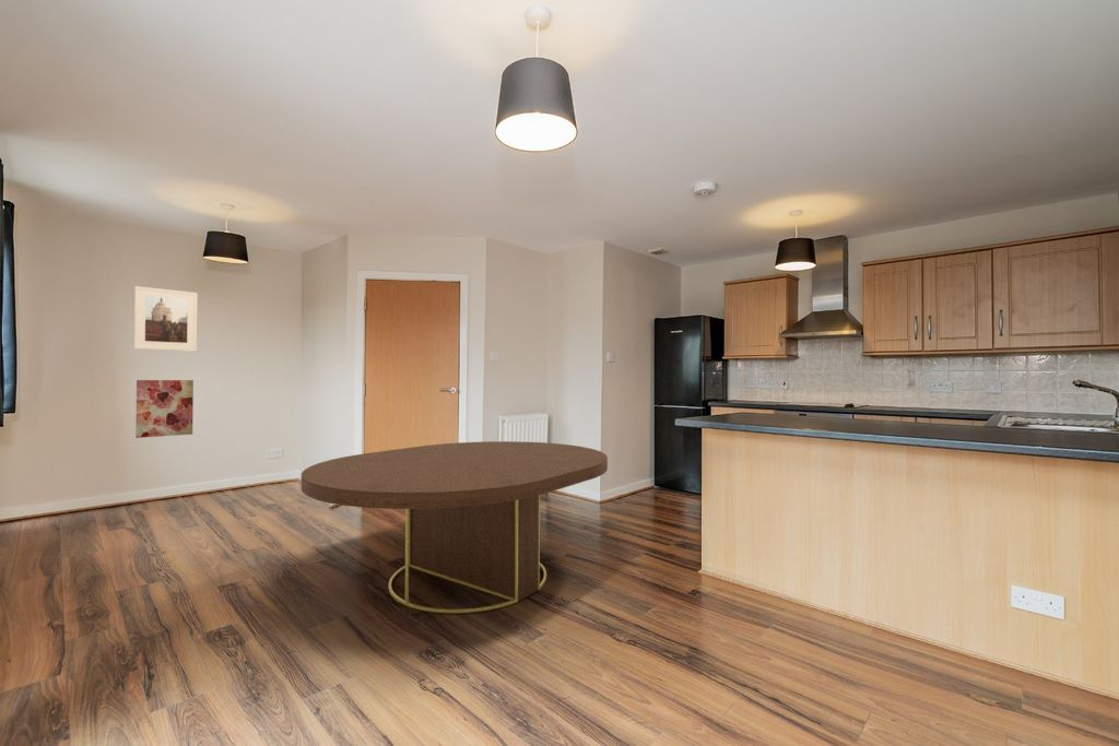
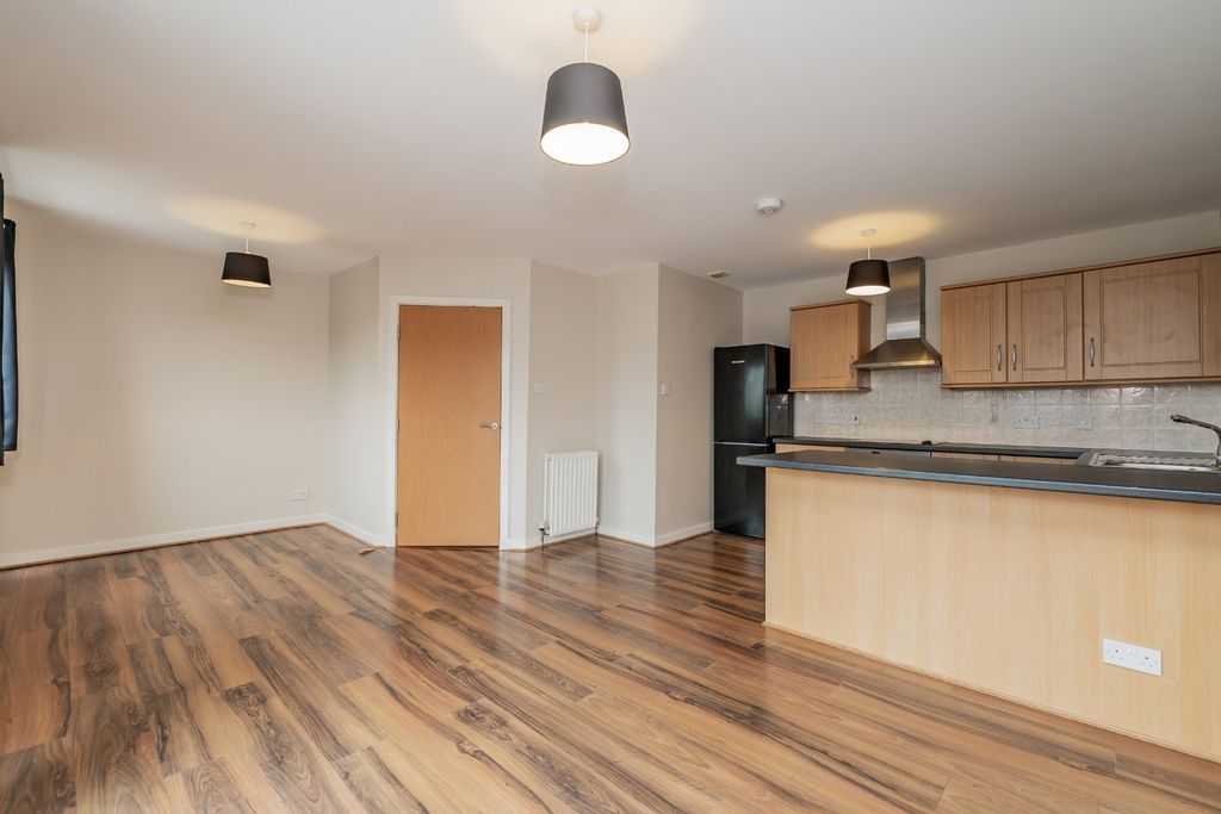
- wall art (165, 407)
- dining table (469, 518)
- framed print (166, 319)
